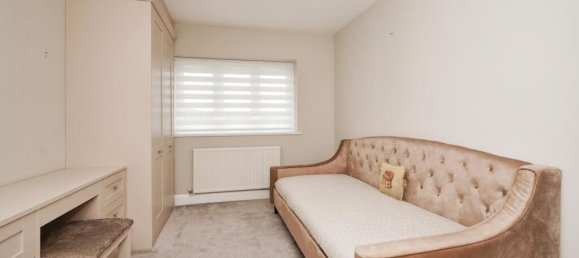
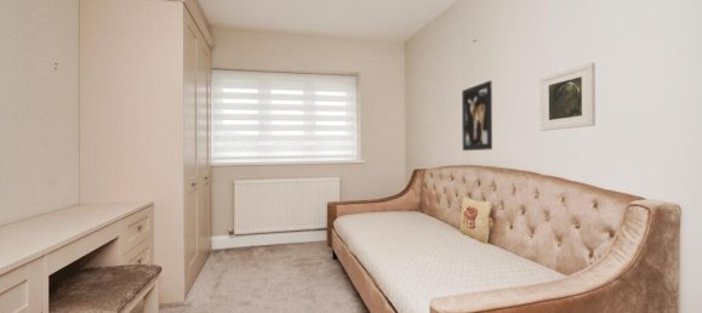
+ wall art (475, 118)
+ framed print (565, 99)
